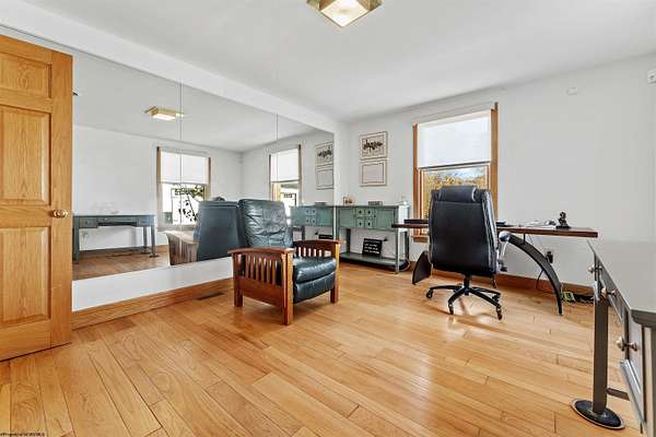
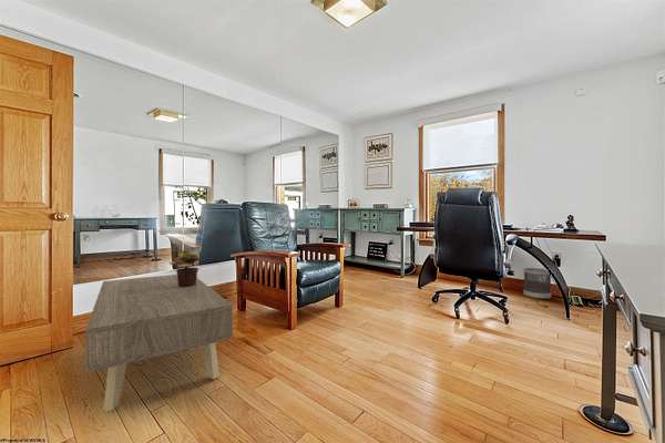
+ potted plant (185, 267)
+ coffee table (160, 324)
+ wastebasket (536, 282)
